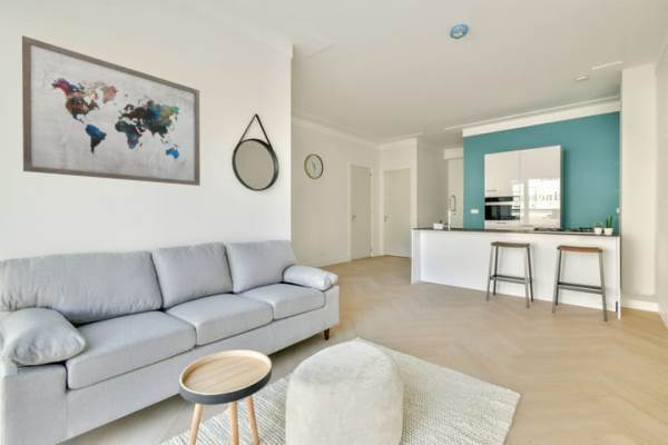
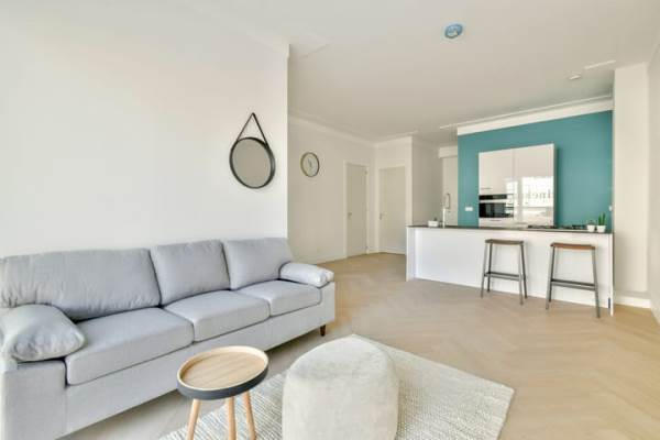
- wall art (126, 123)
